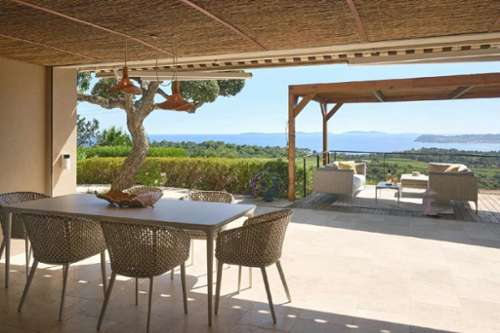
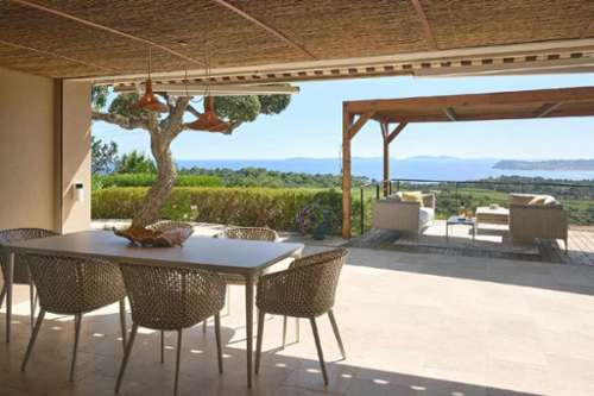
- lantern (429, 200)
